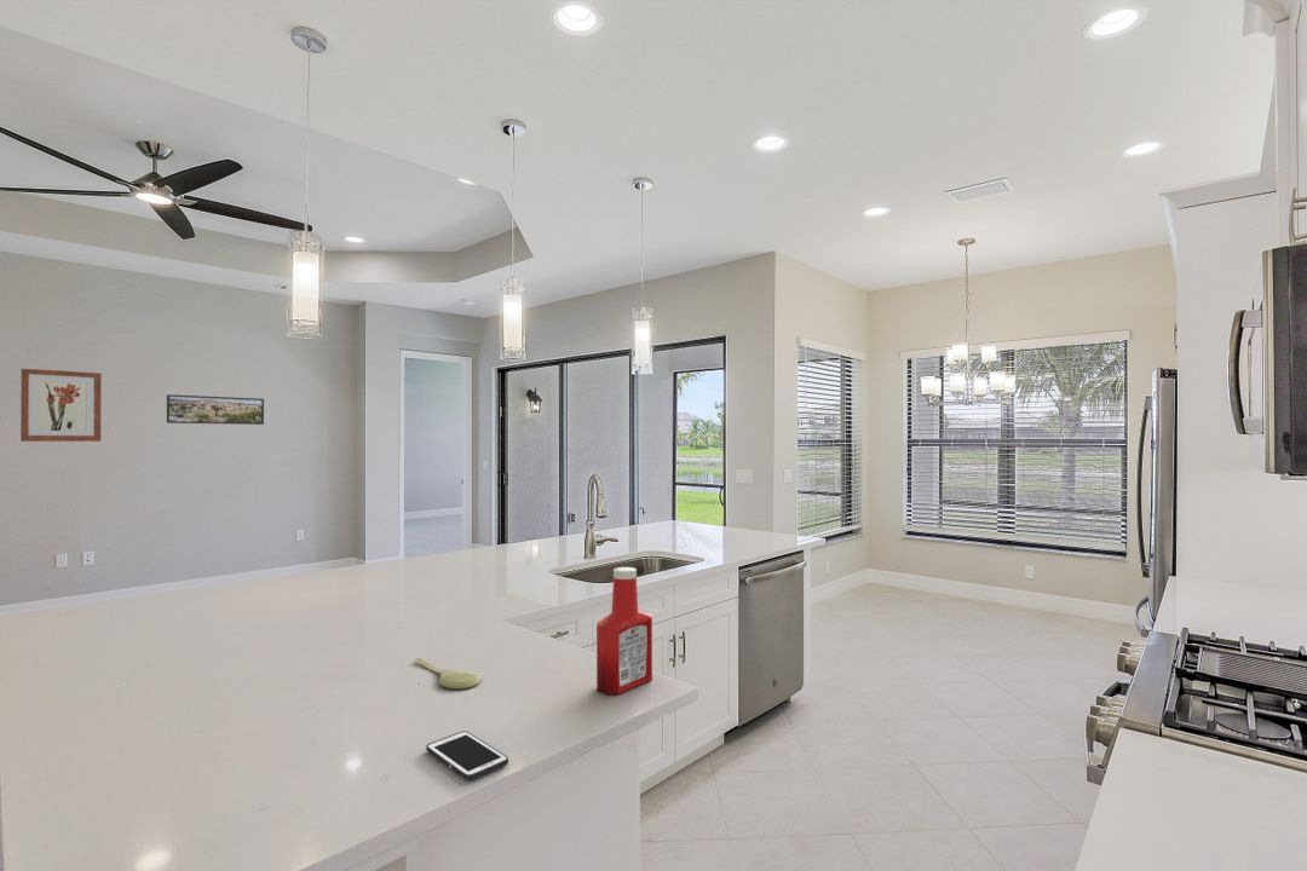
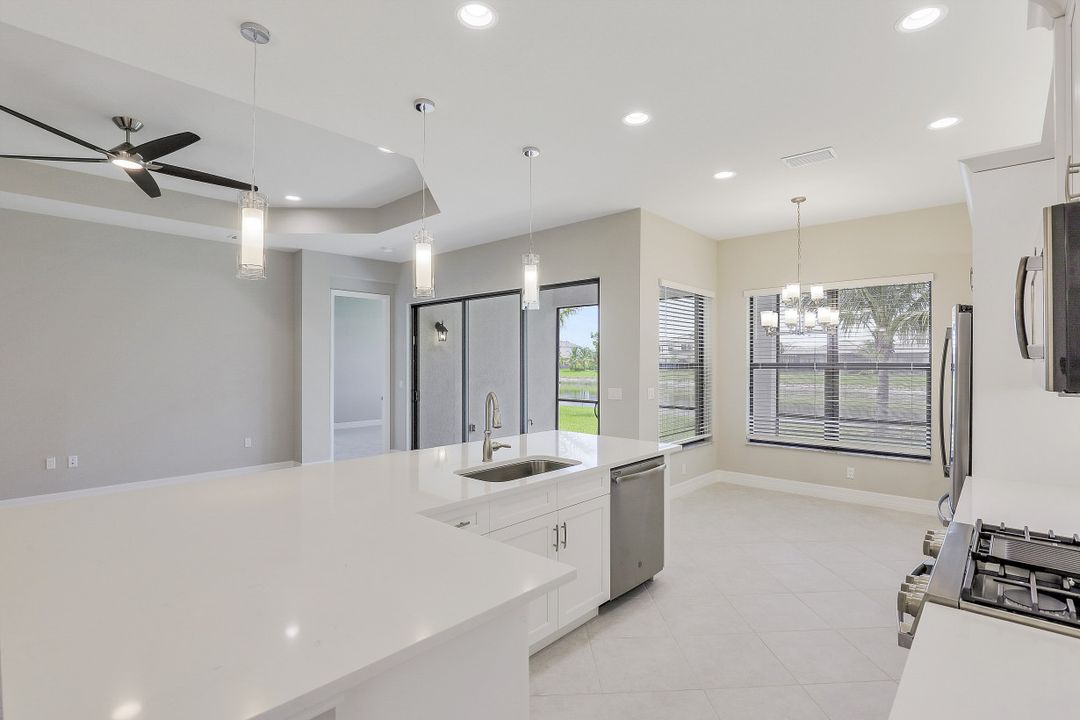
- cell phone (466, 754)
- wall art (62, 405)
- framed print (217, 410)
- spoon (442, 670)
- soap bottle (624, 625)
